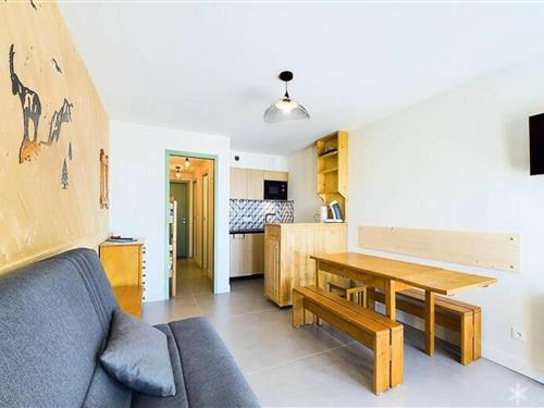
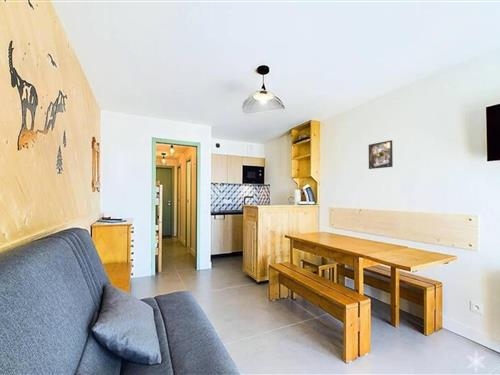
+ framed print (380, 155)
